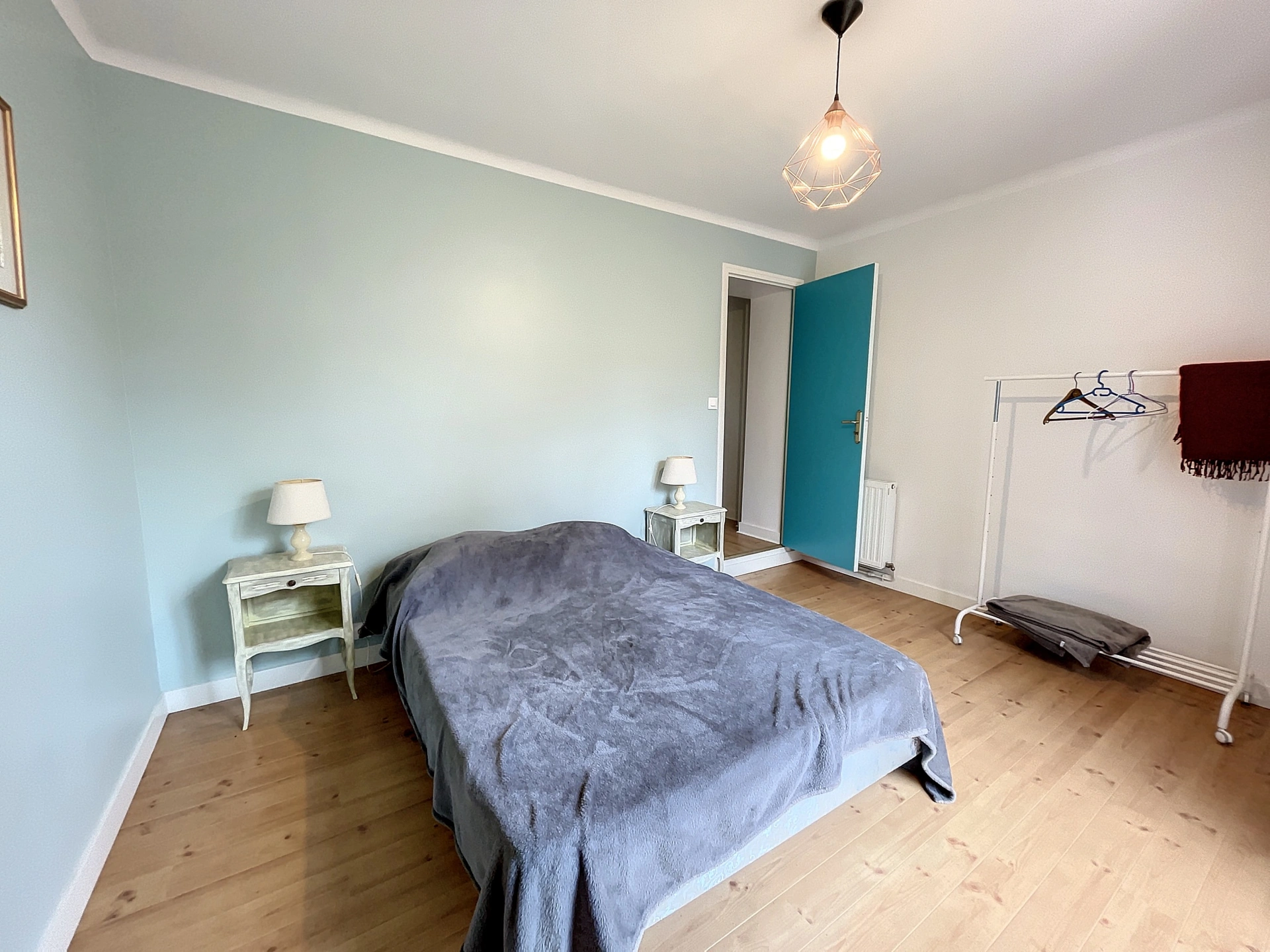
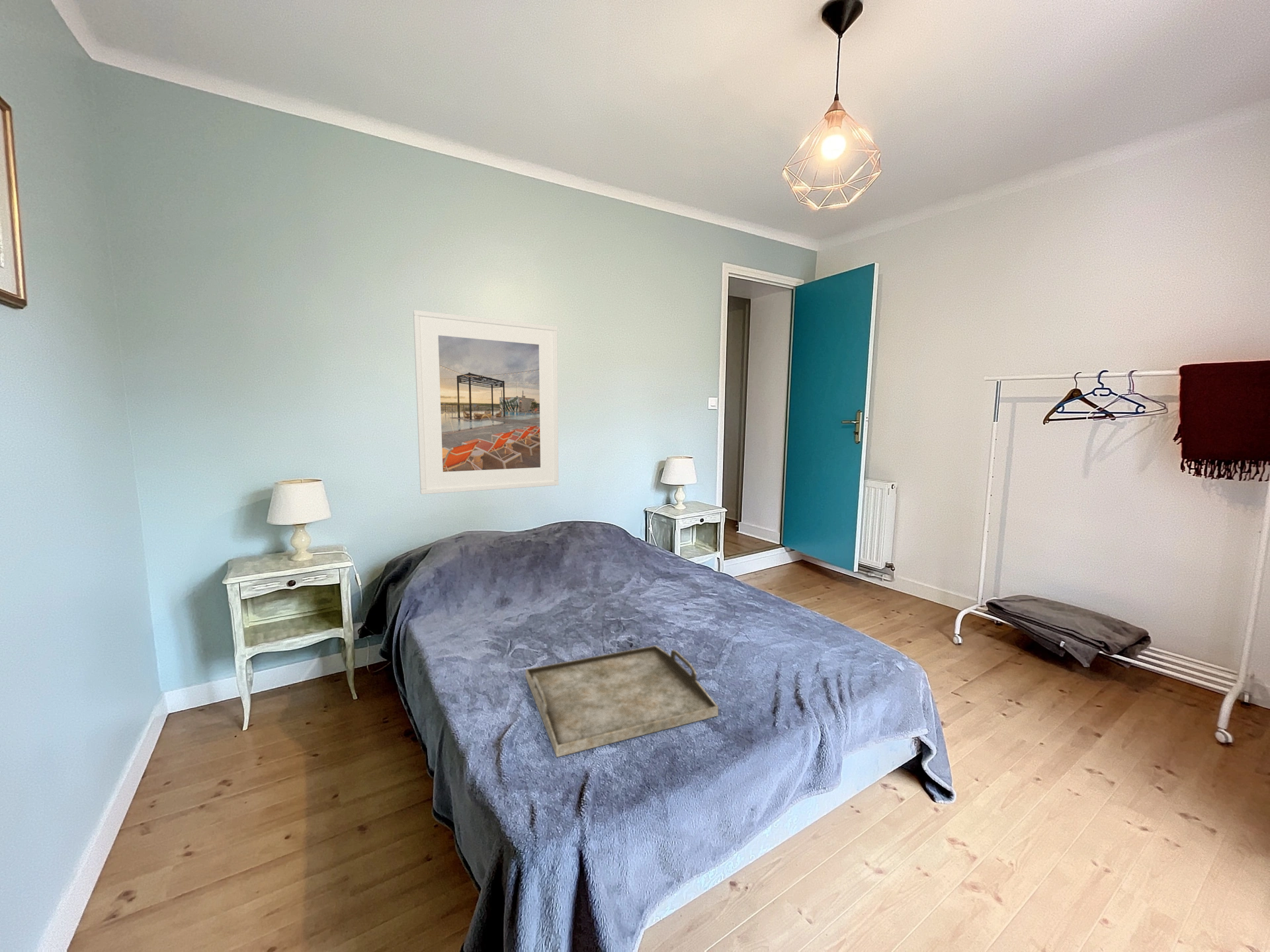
+ serving tray (615, 683)
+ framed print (492, 405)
